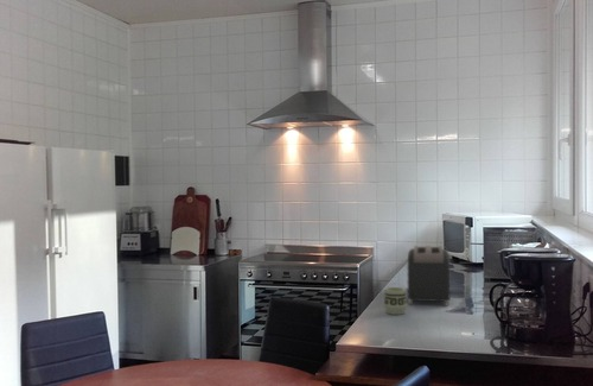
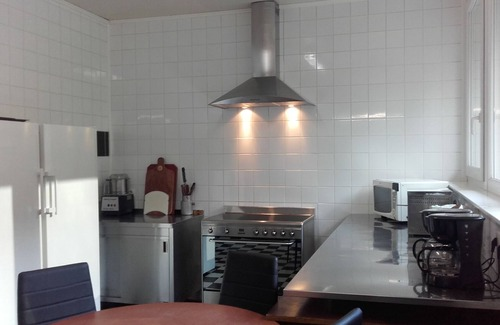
- toaster (428, 271)
- cup (395, 300)
